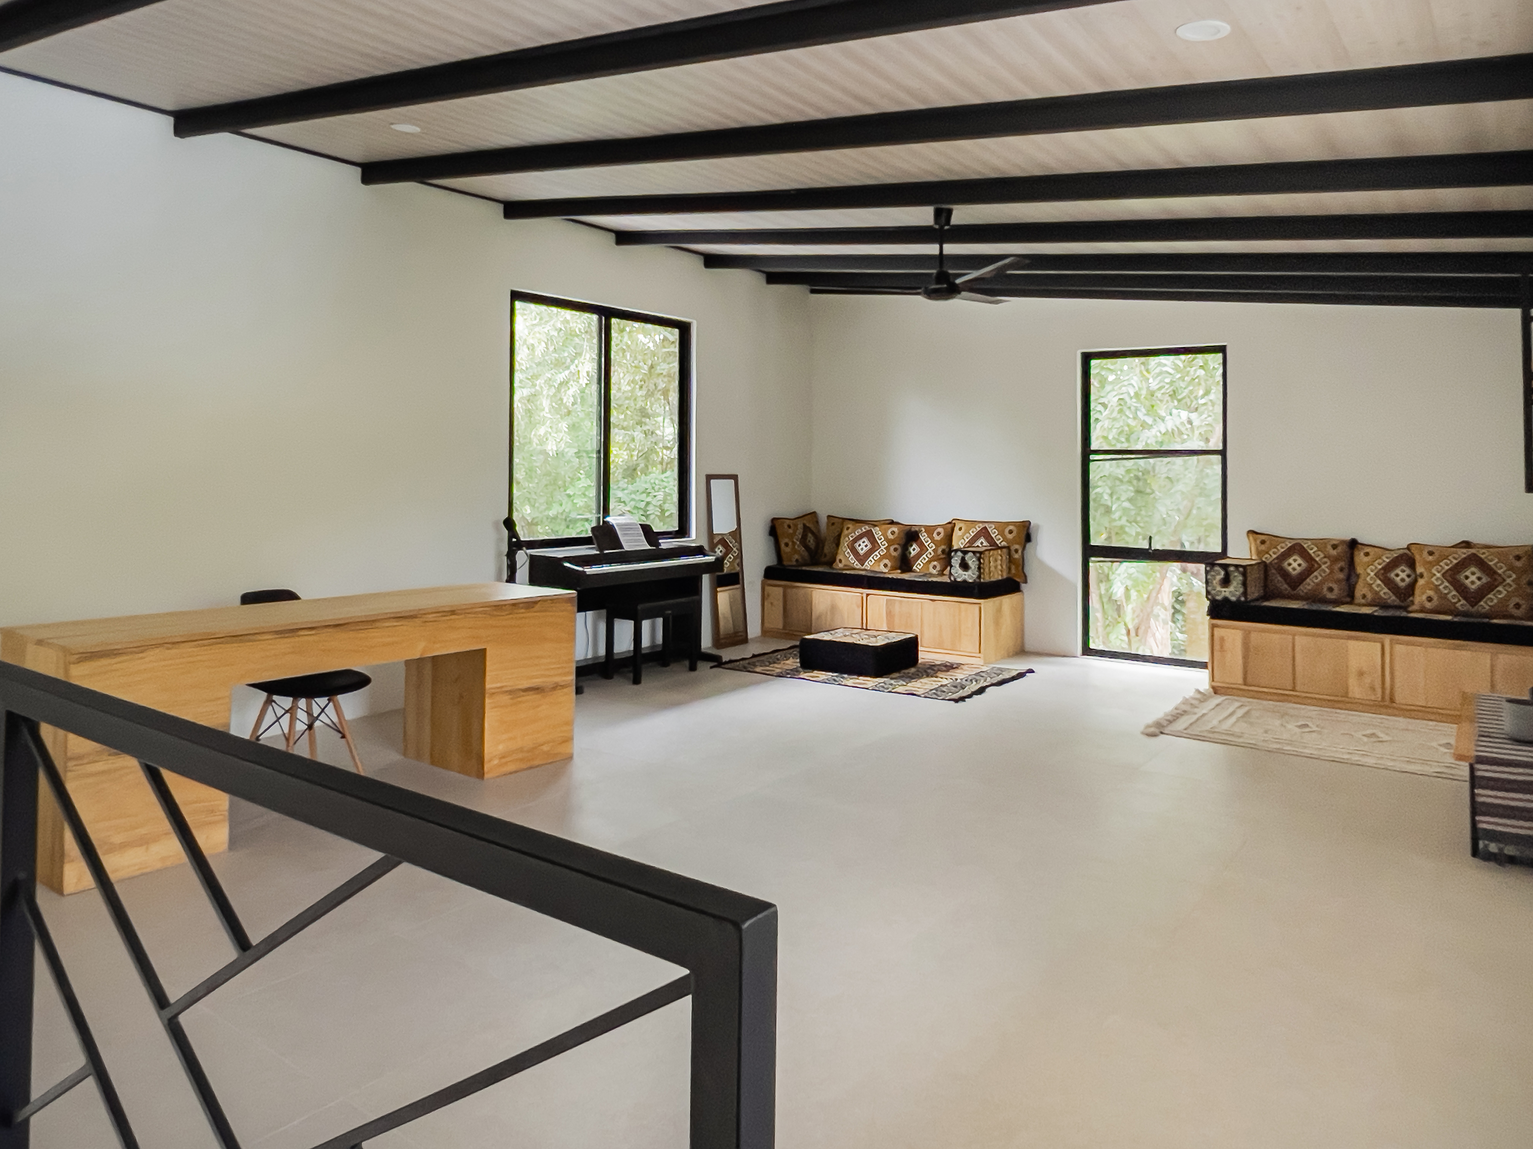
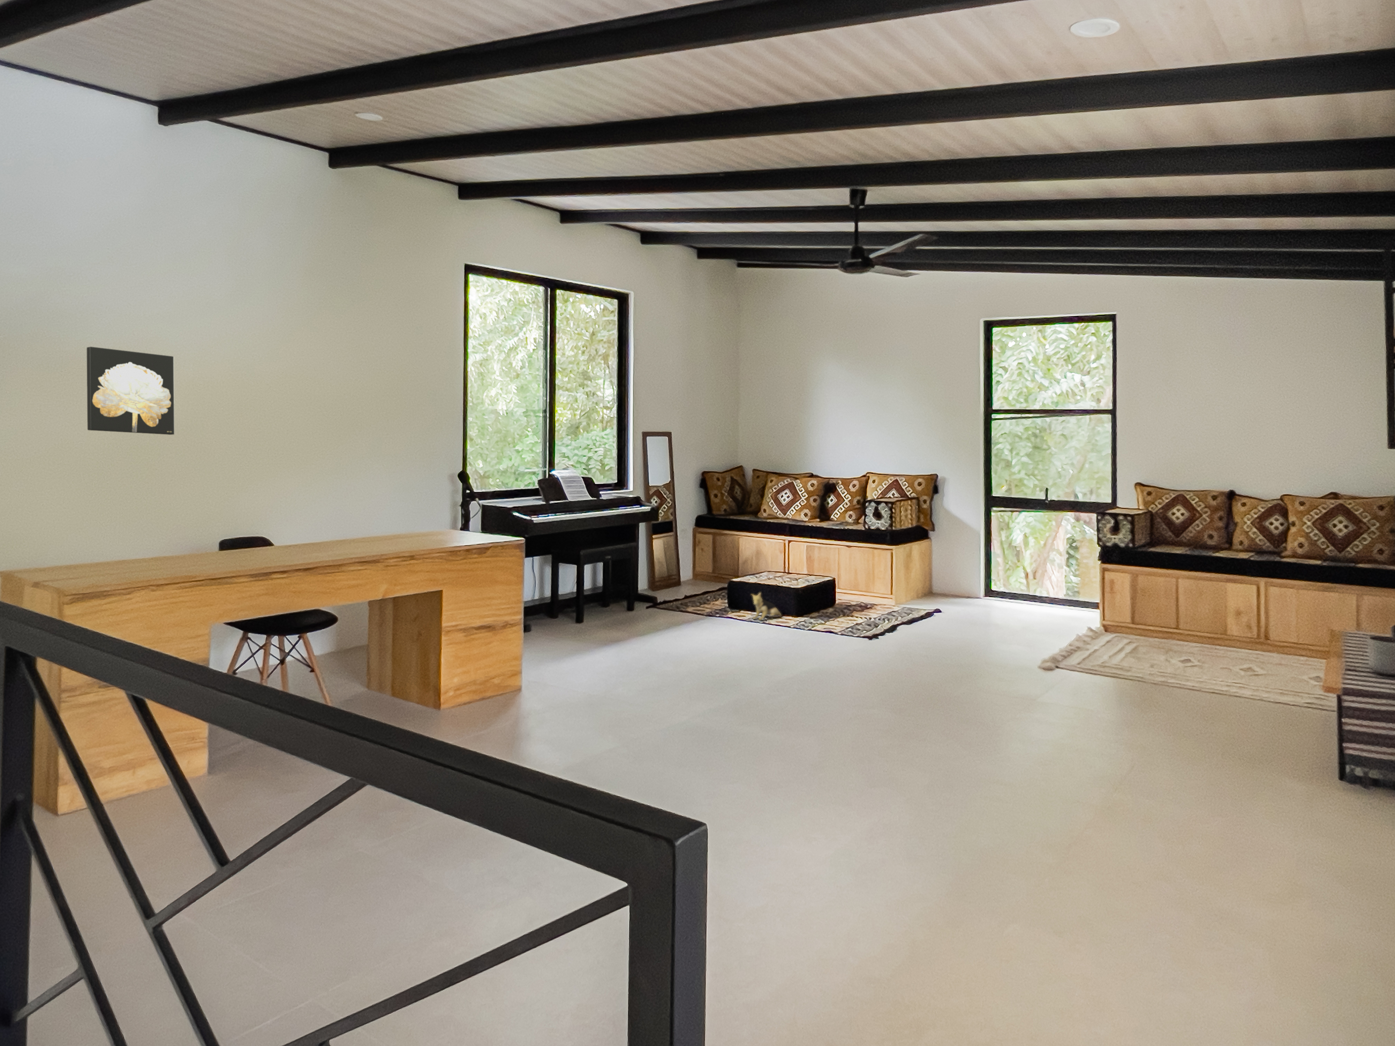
+ plush toy (767, 604)
+ wall art (132, 392)
